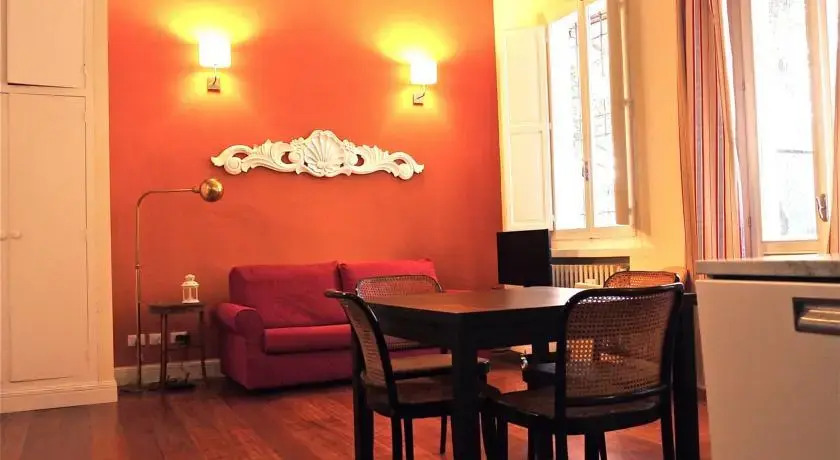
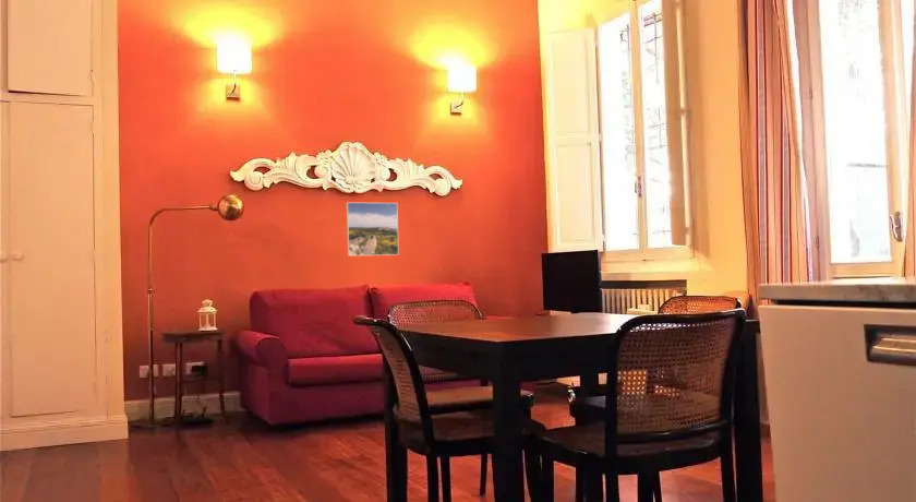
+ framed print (372, 228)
